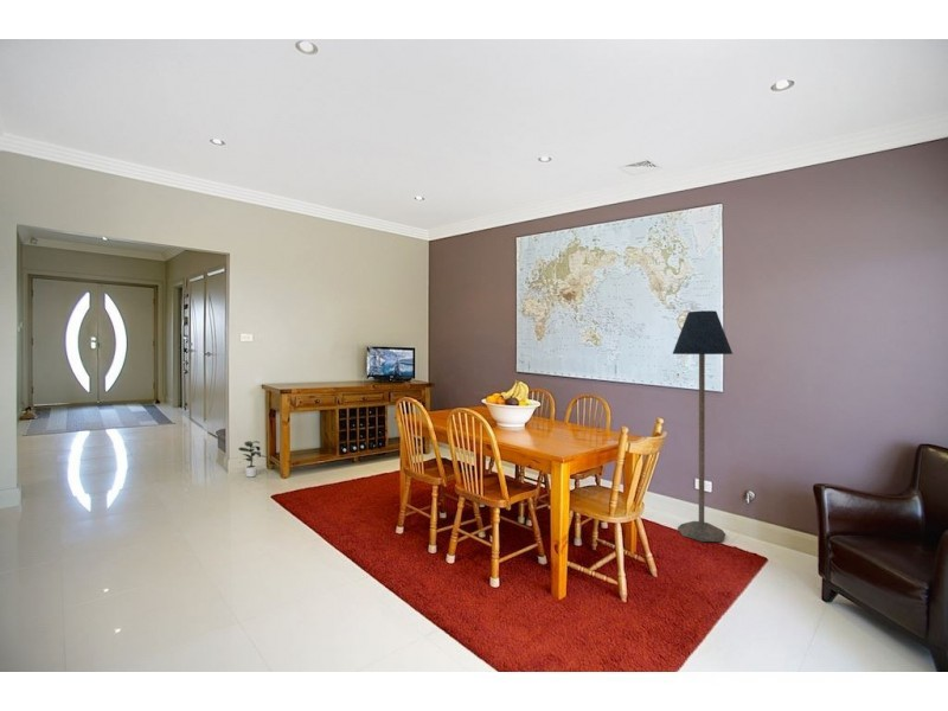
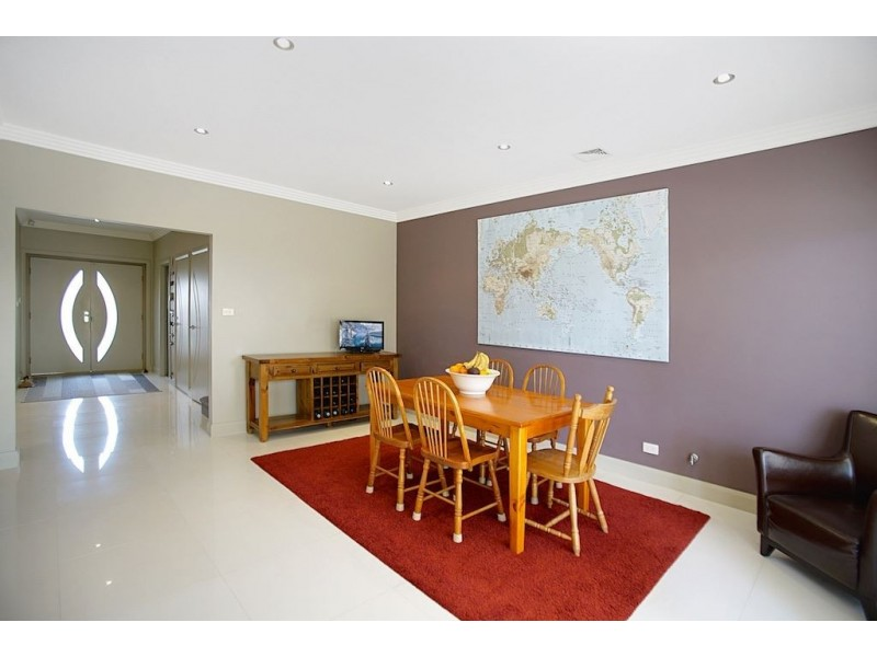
- potted plant (252, 457)
- floor lamp (702, 422)
